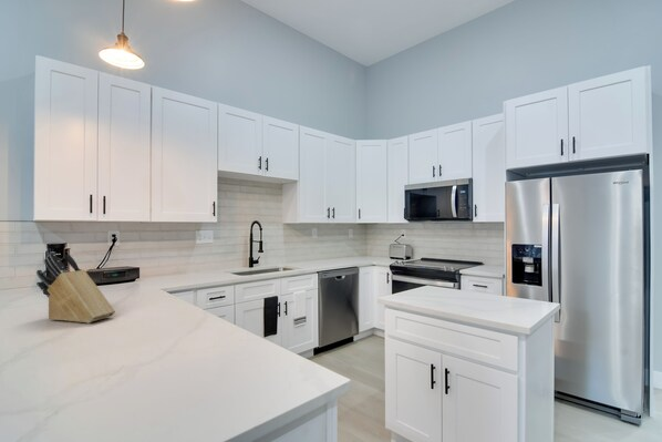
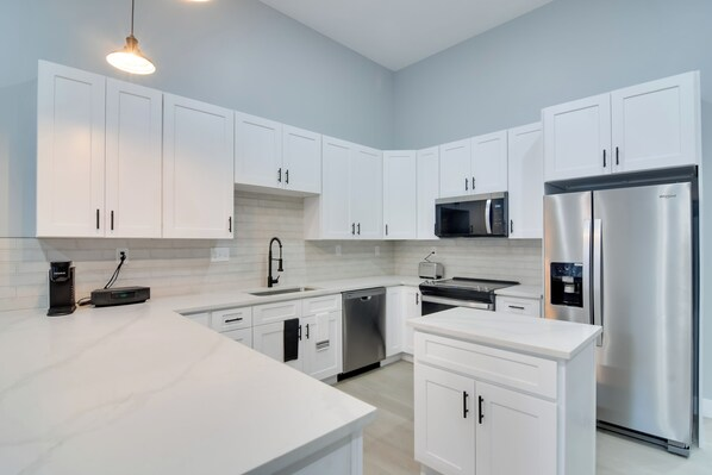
- knife block (74, 285)
